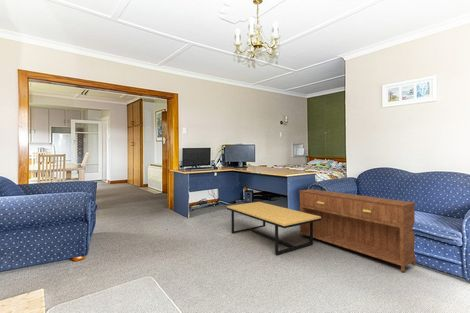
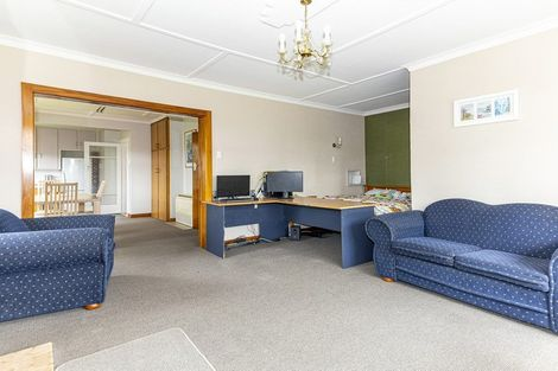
- side table (348, 222)
- coffee table (269, 223)
